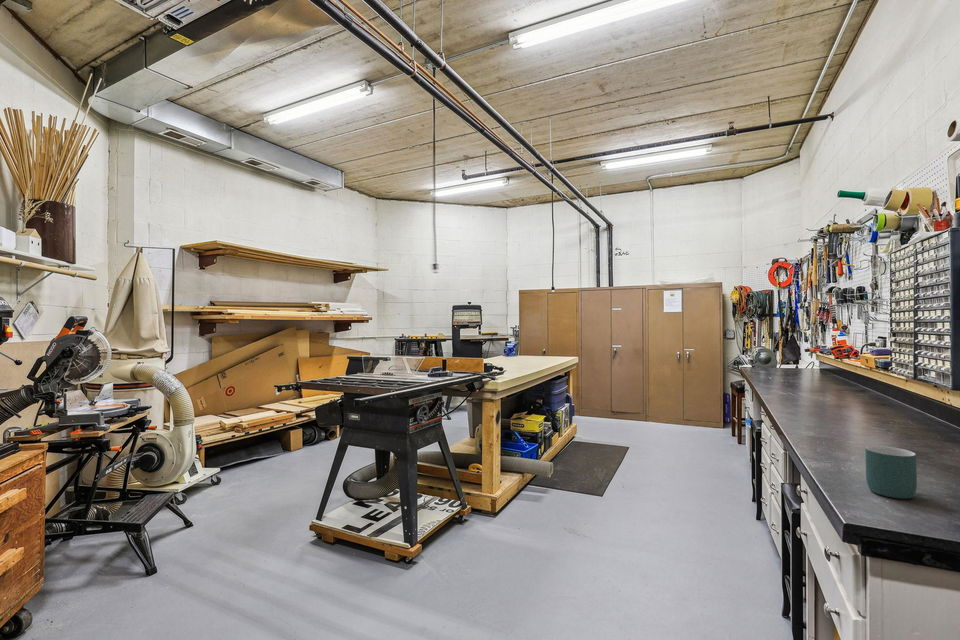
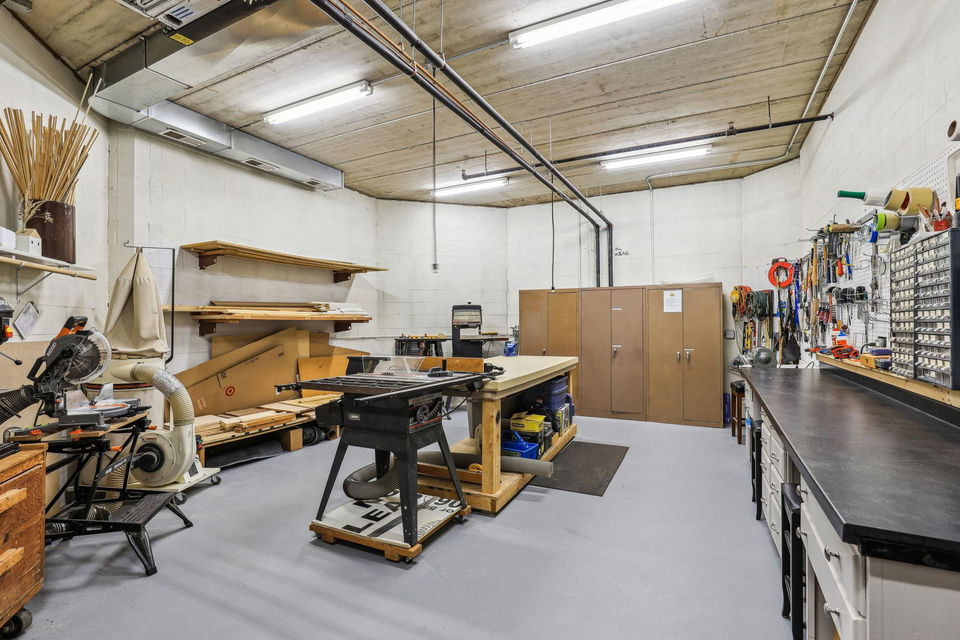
- mug (891, 470)
